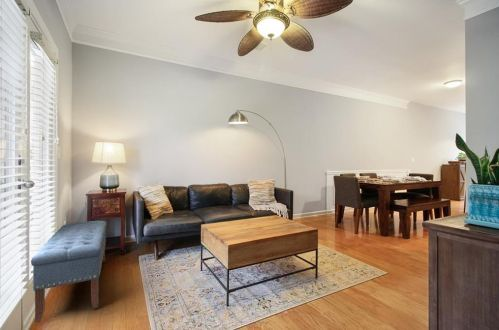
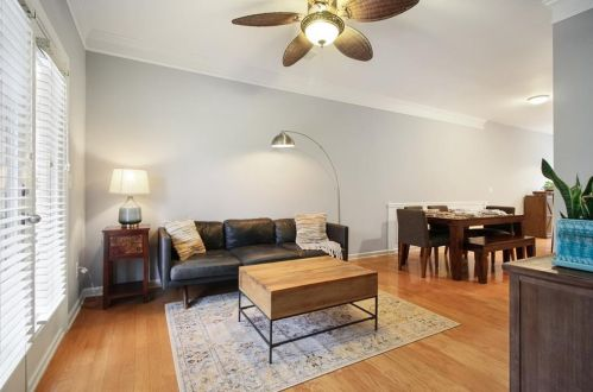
- bench (78, 258)
